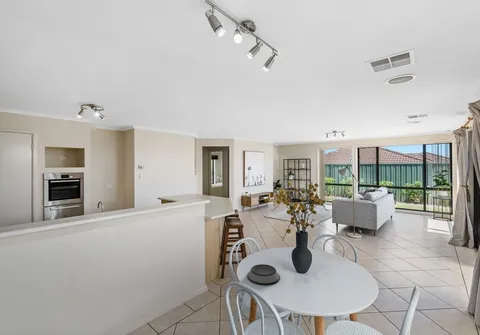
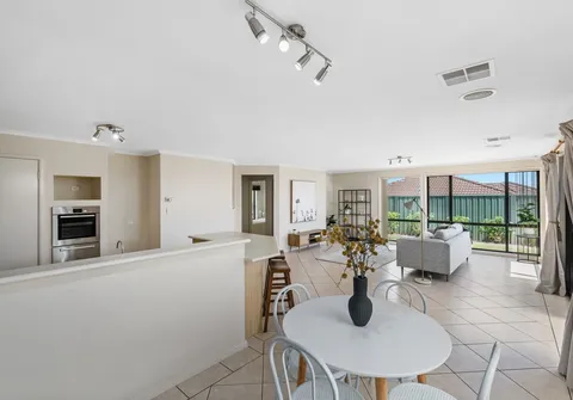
- bowl (263, 272)
